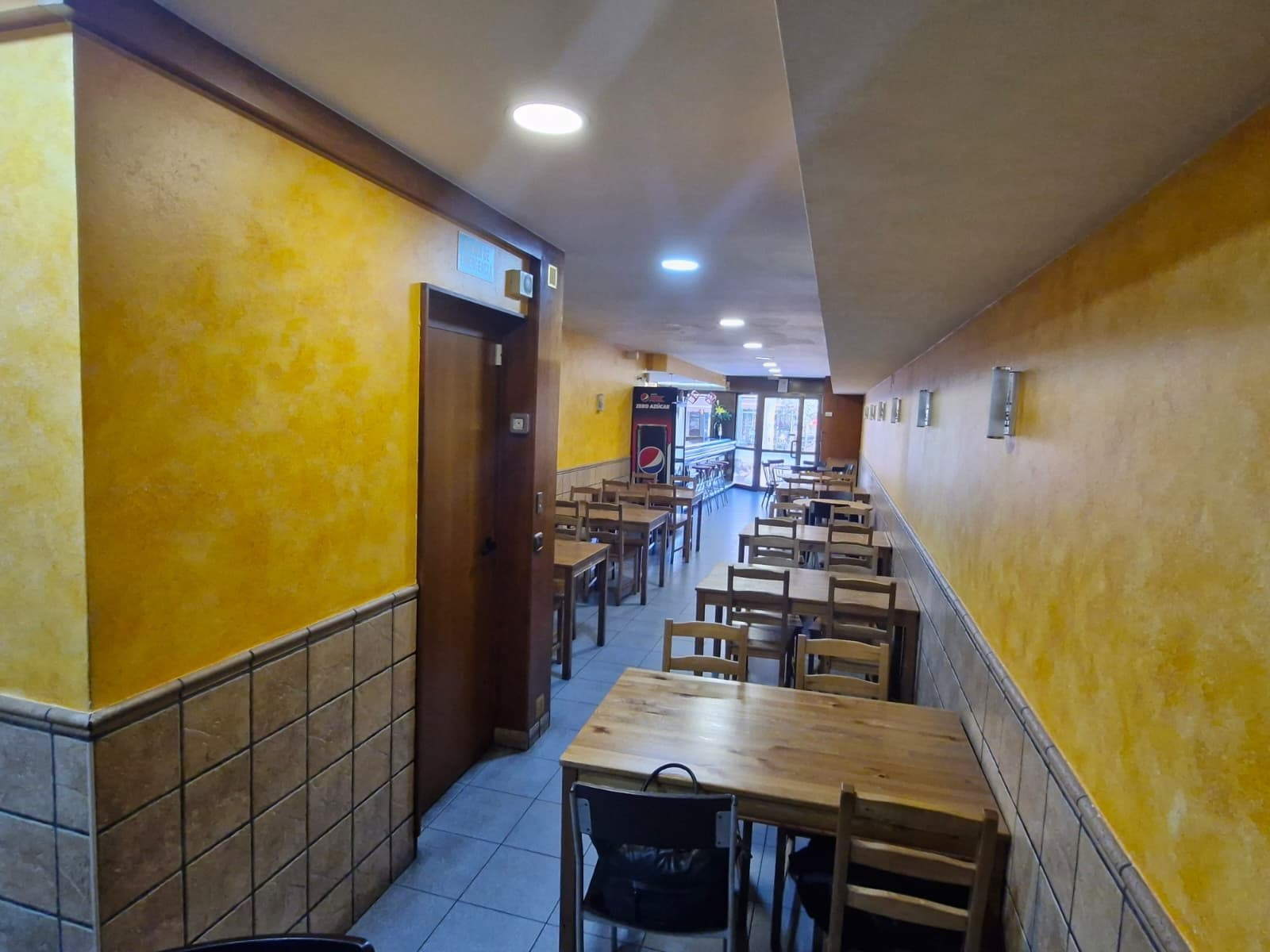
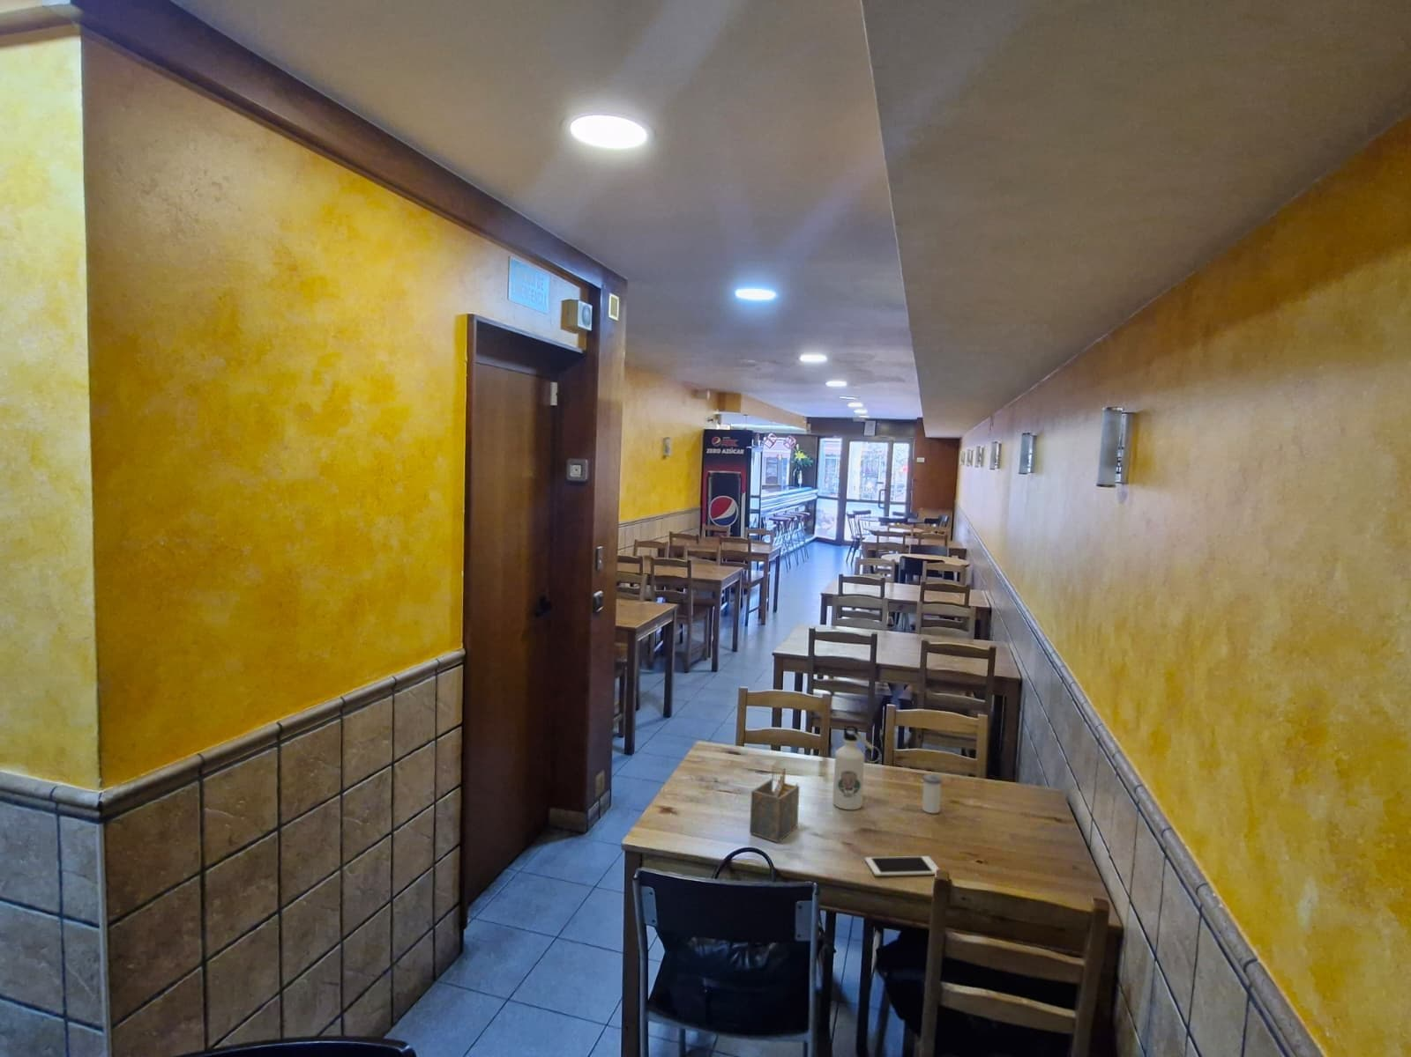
+ salt shaker (931, 794)
+ water bottle (857, 765)
+ cell phone (902, 866)
+ napkin holder (774, 802)
